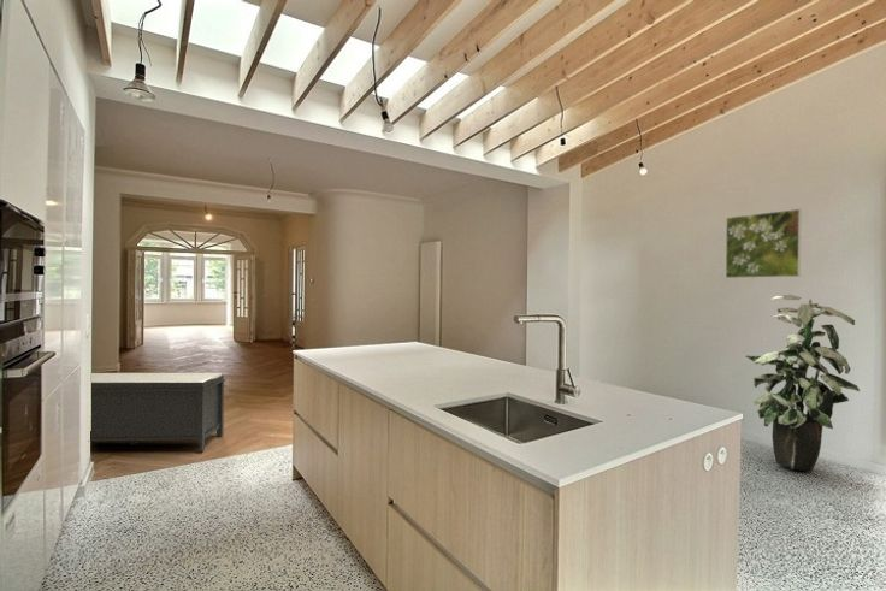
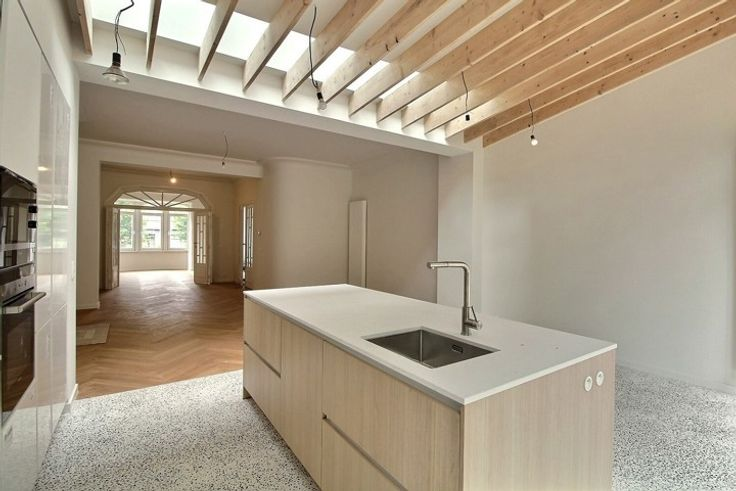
- bench (135, 410)
- indoor plant (796, 380)
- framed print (761, 246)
